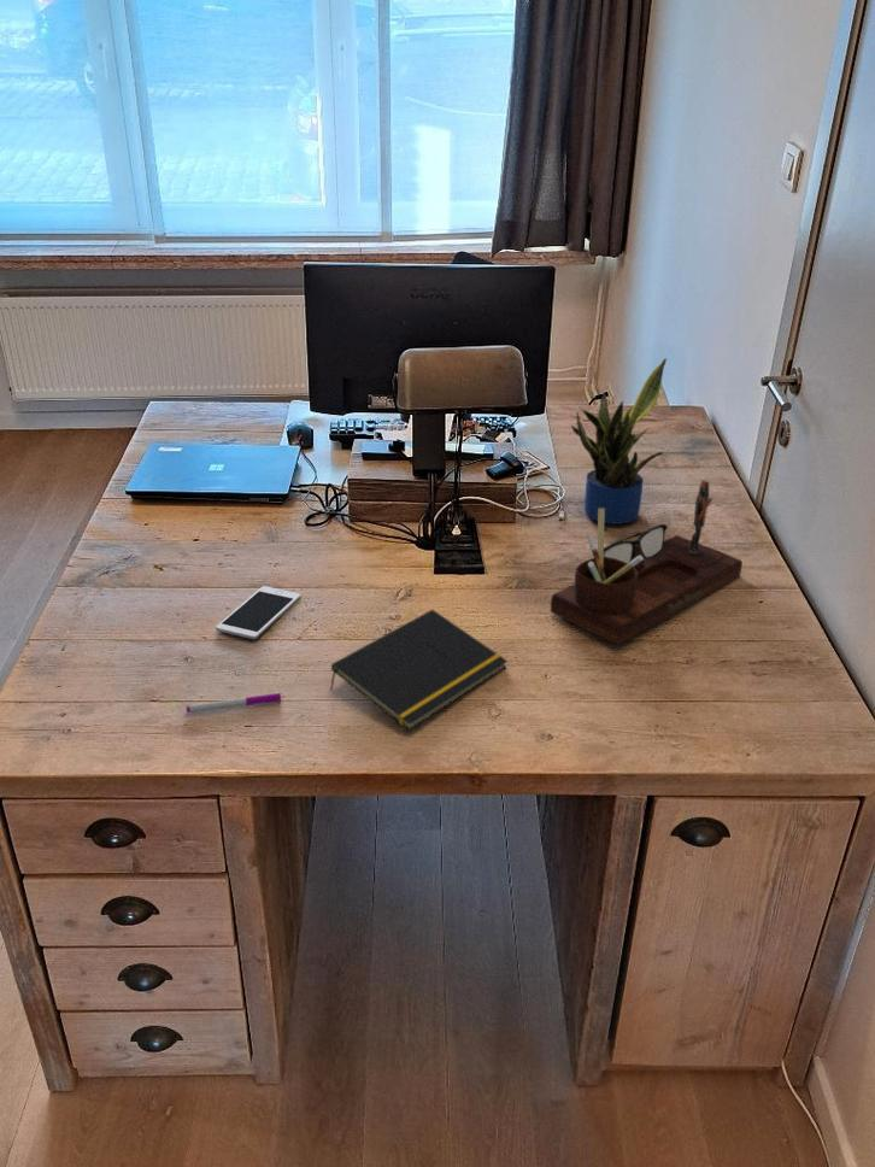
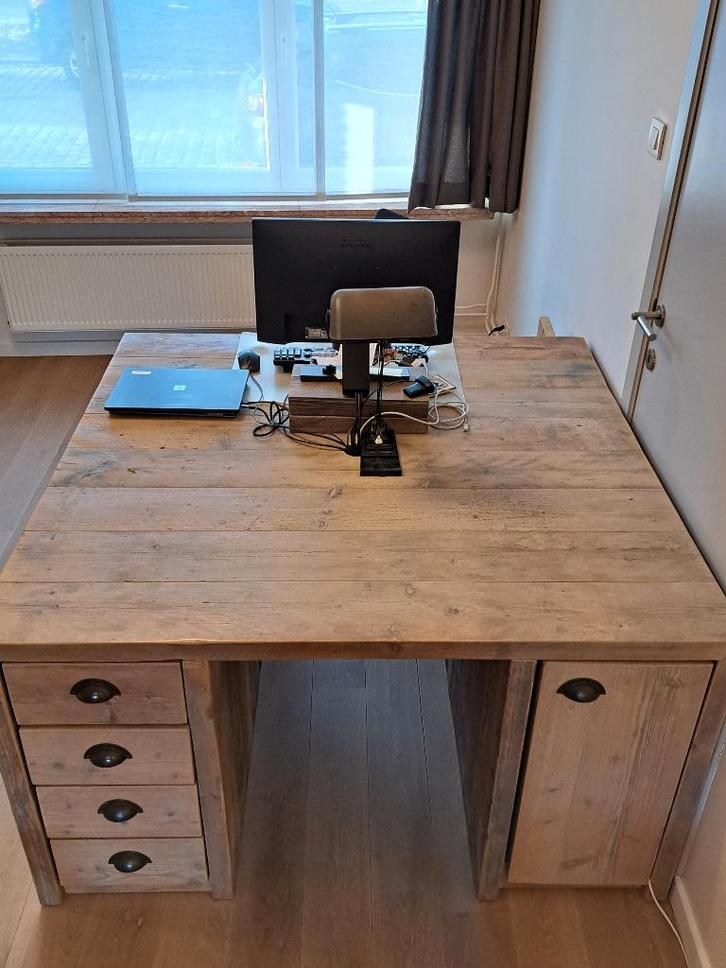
- potted plant (619, 439)
- pen (234, 703)
- notepad (421, 664)
- cell phone (259, 611)
- desk organizer (647, 551)
